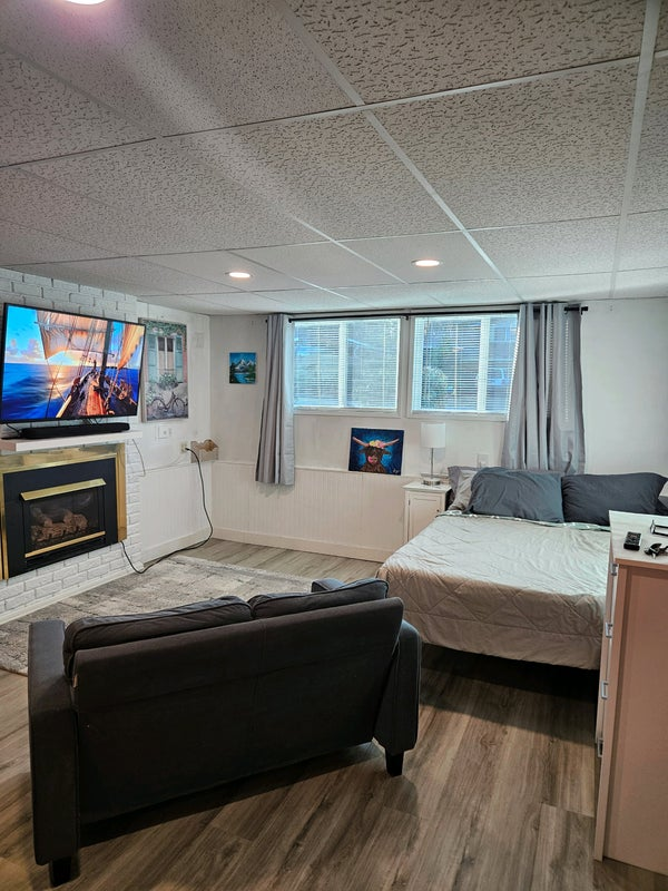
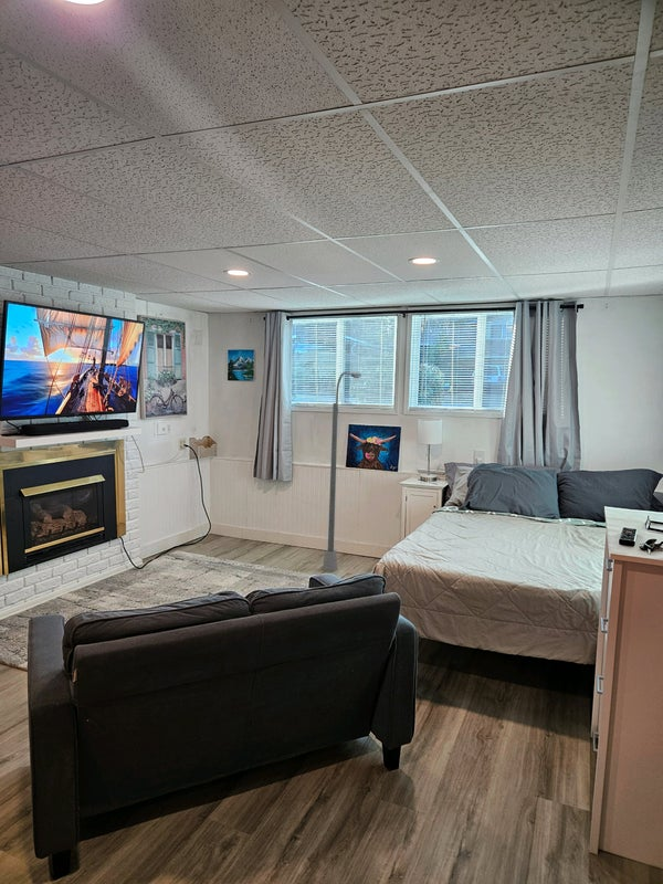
+ floor lamp (335, 467)
